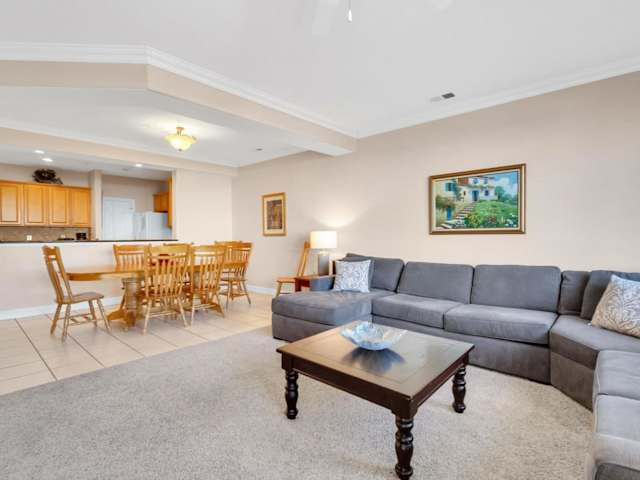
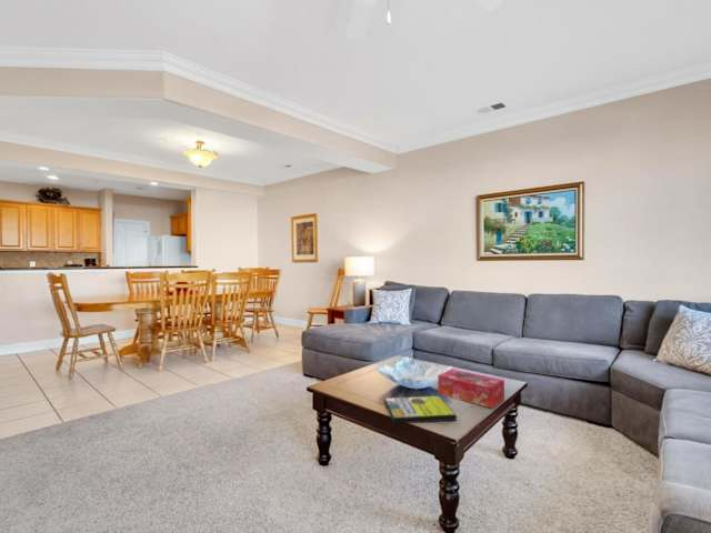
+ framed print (418, 409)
+ tissue box (470, 386)
